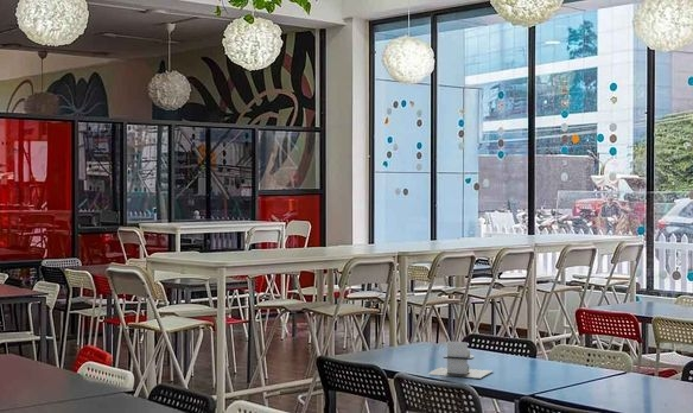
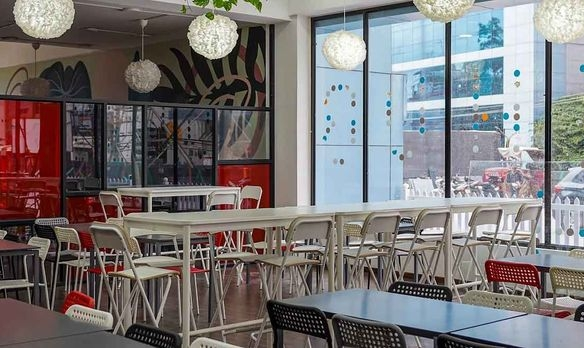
- napkin holder (459, 356)
